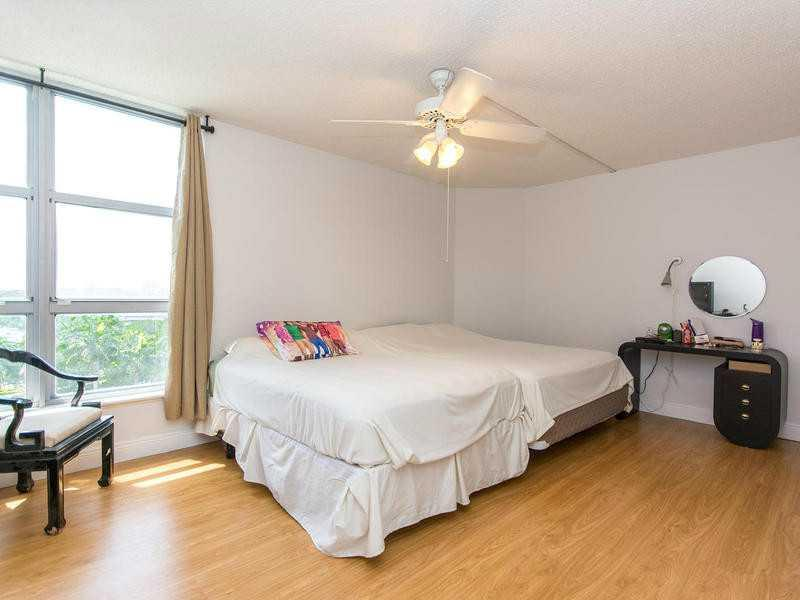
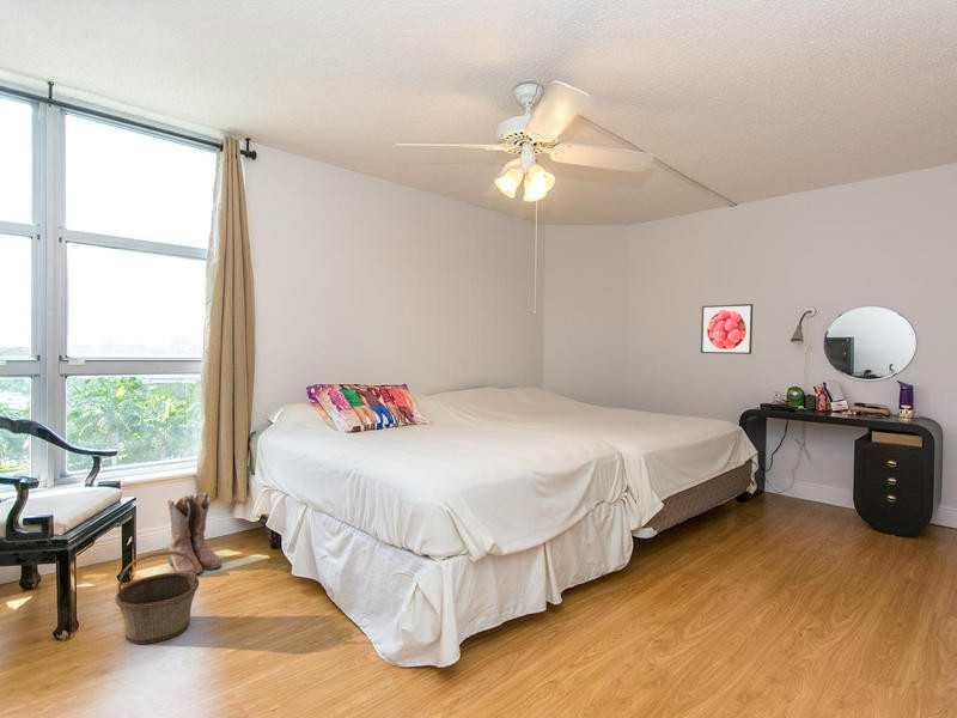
+ boots (194, 530)
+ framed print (725, 329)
+ basket (158, 590)
